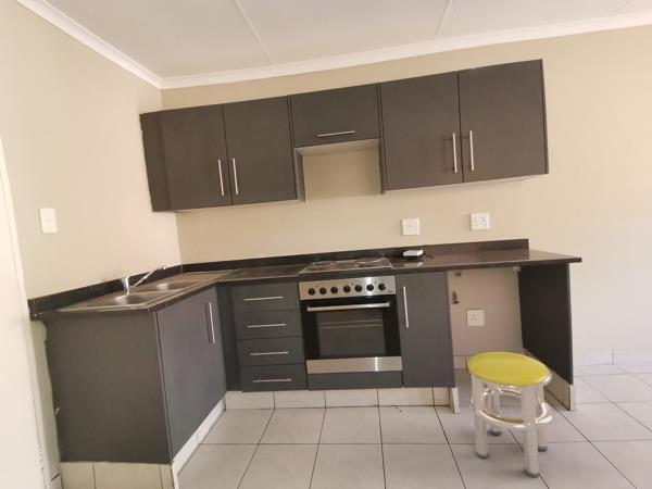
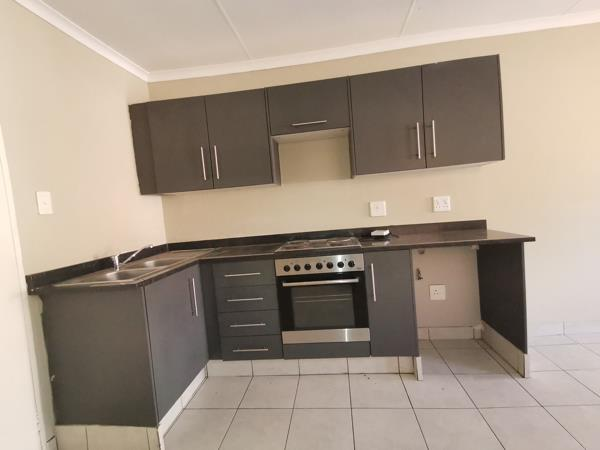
- stool (499, 406)
